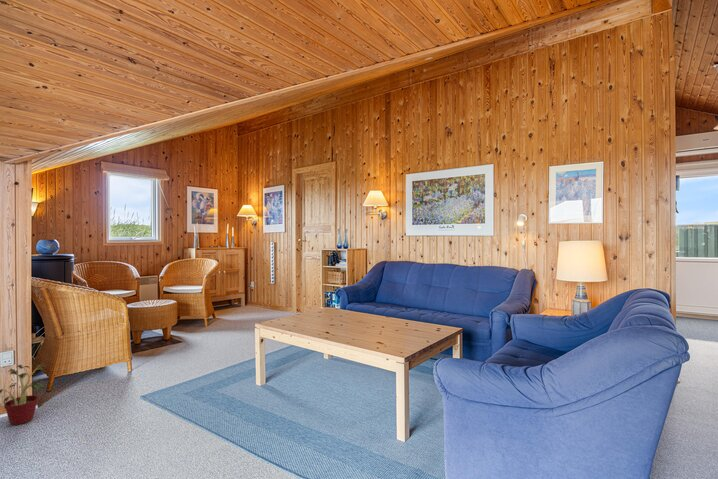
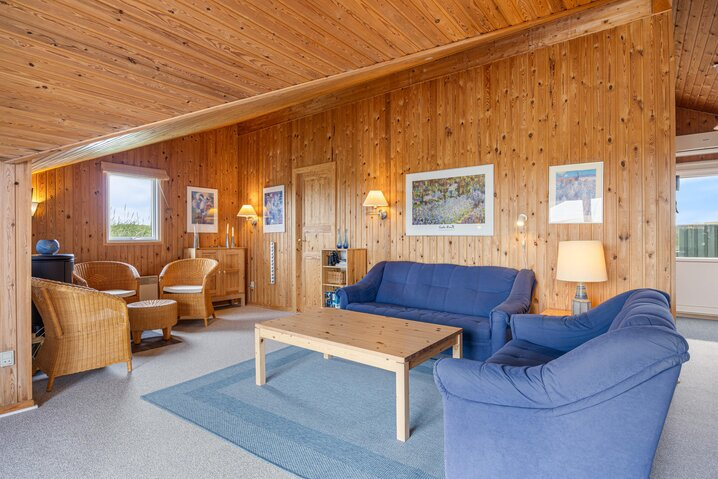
- potted plant (22, 390)
